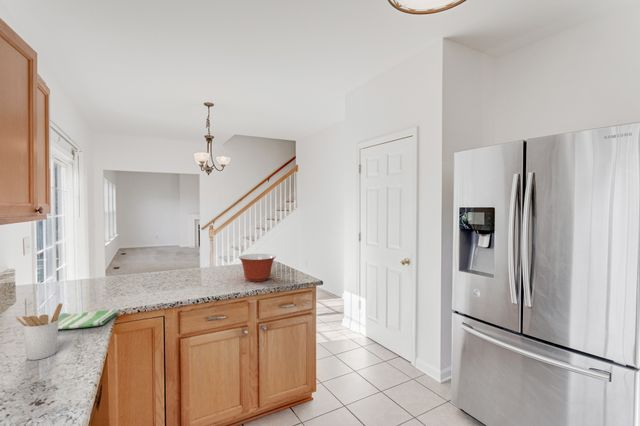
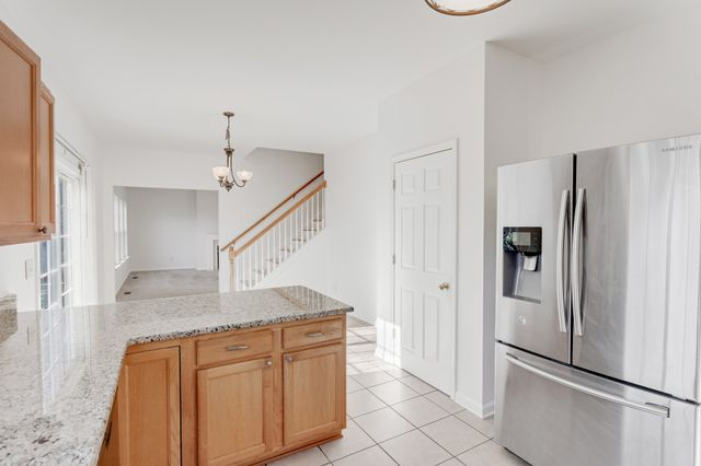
- utensil holder (40, 332)
- dish towel (81, 319)
- mixing bowl (257, 267)
